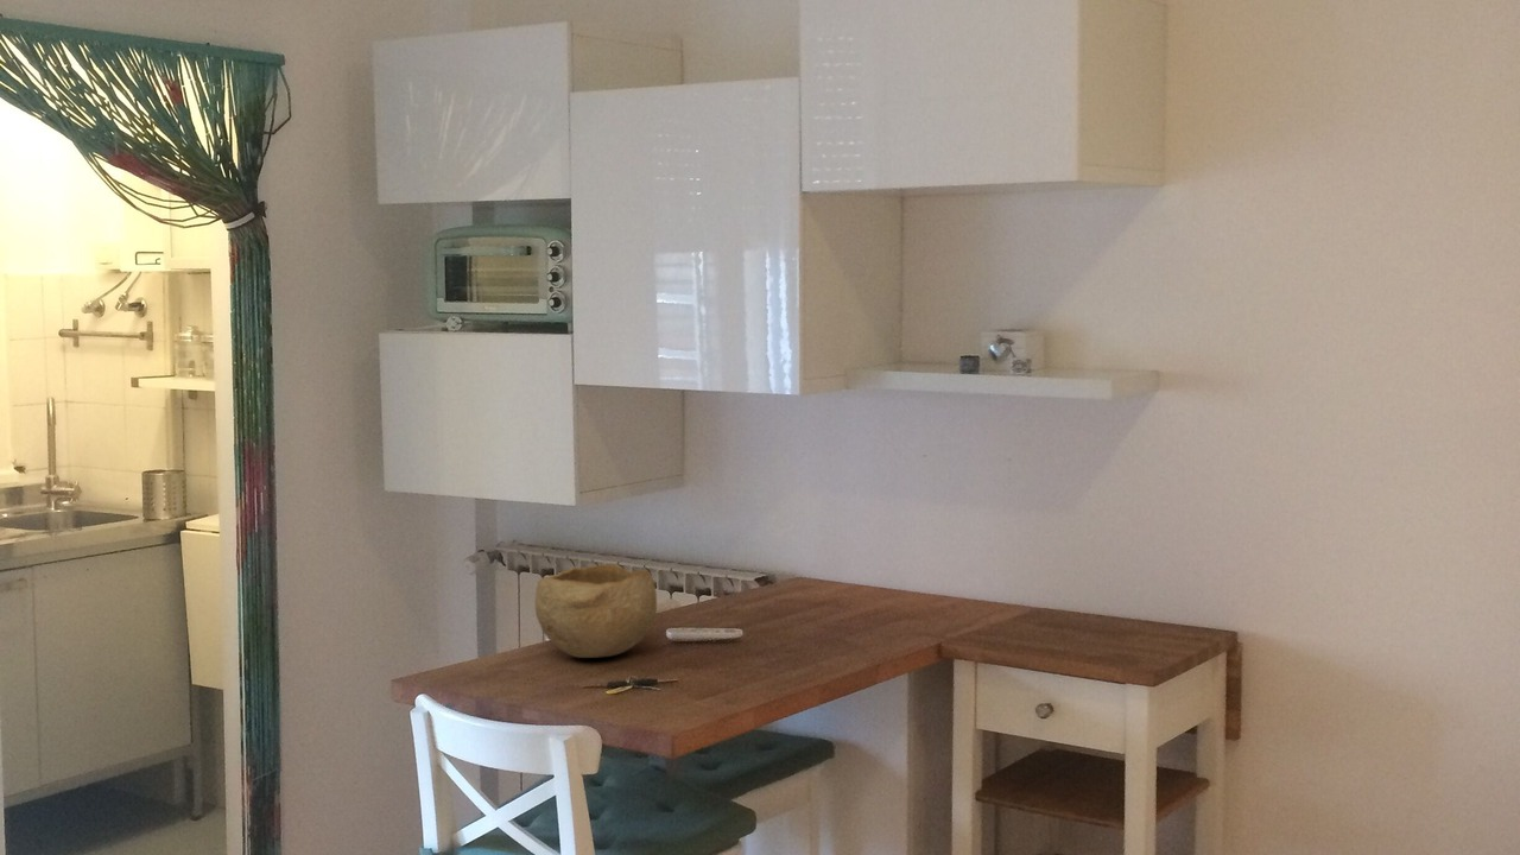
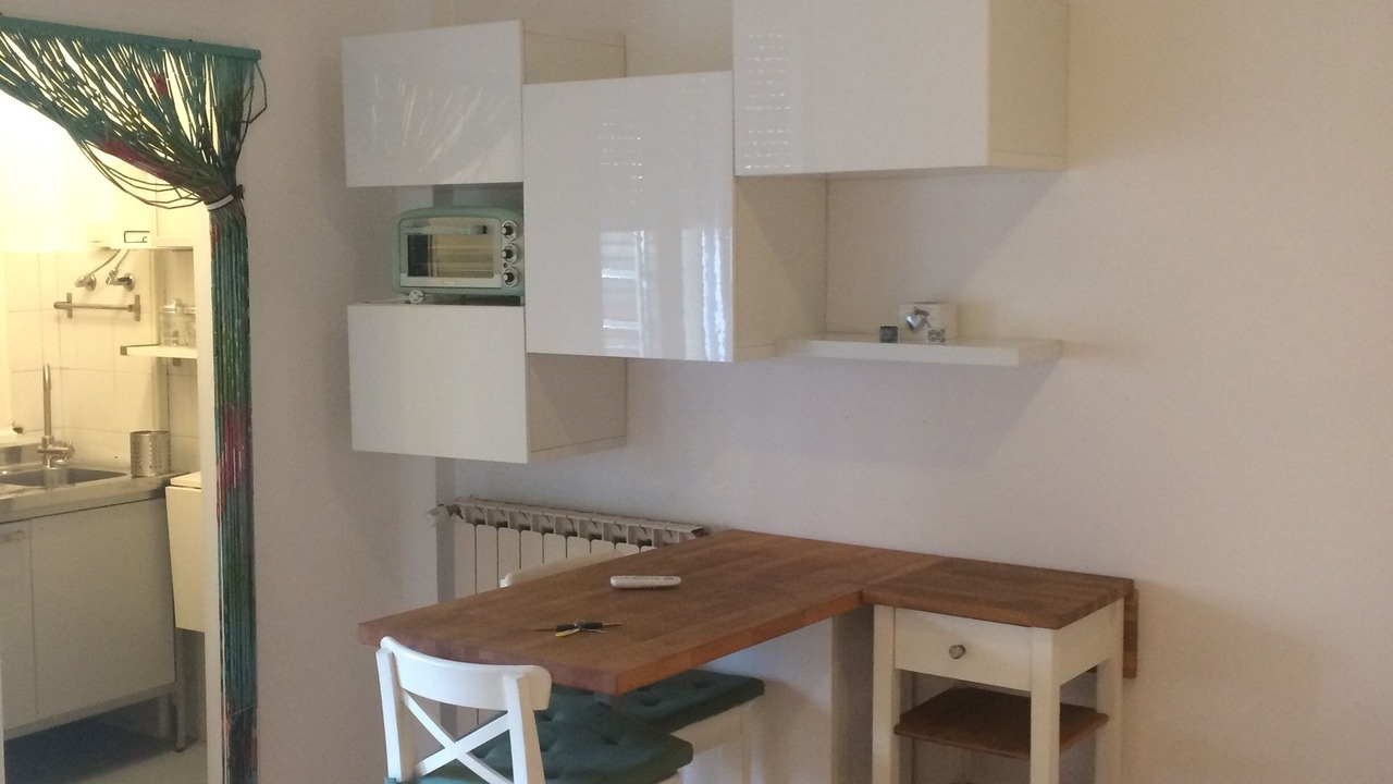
- bowl (596, 614)
